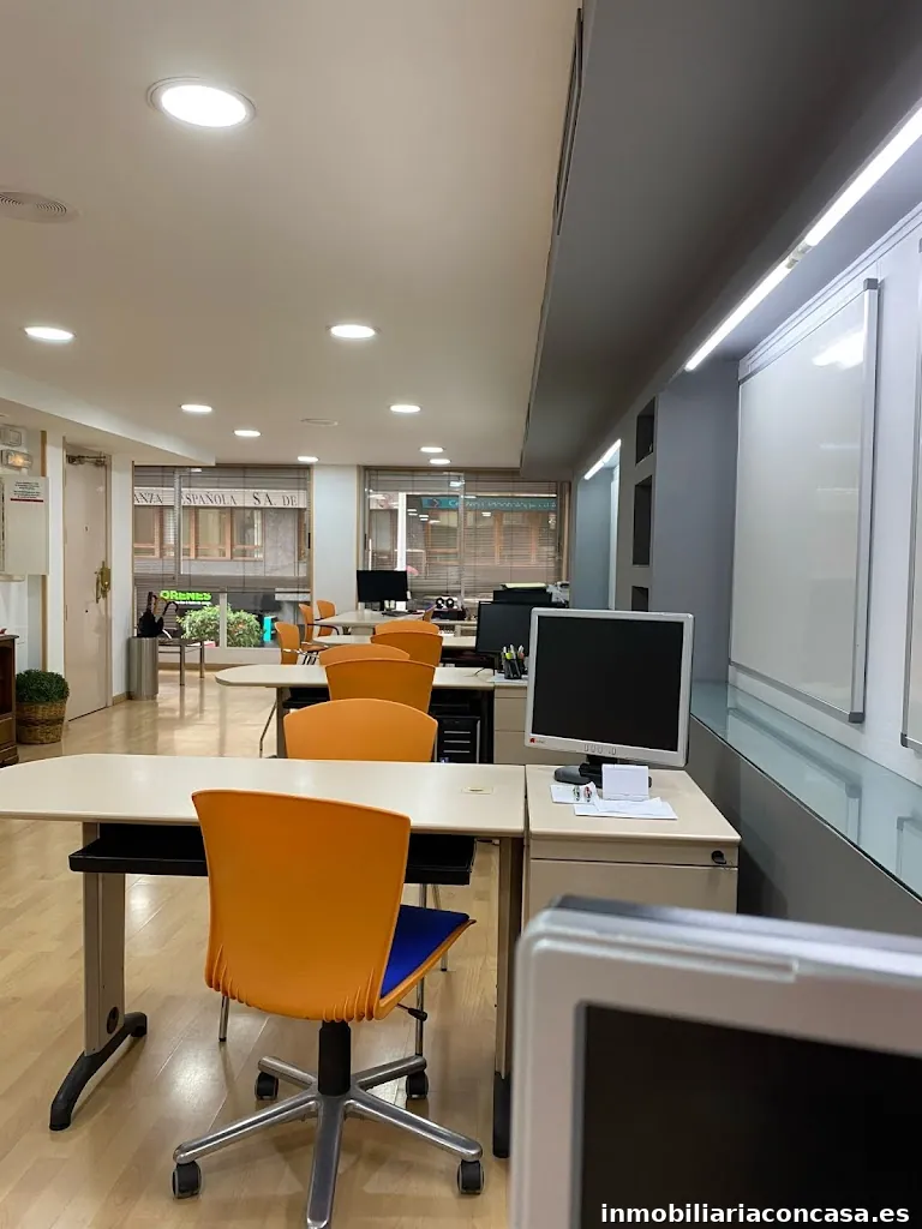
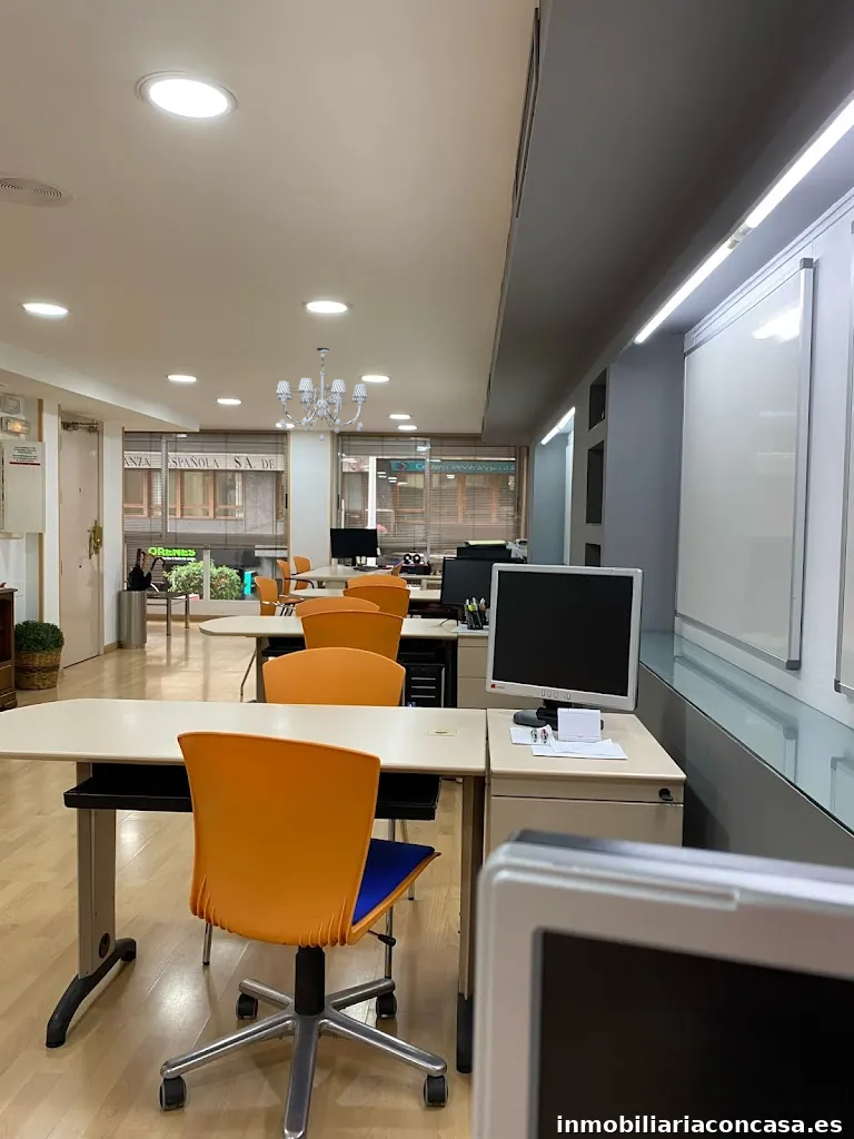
+ chandelier (321, 395)
